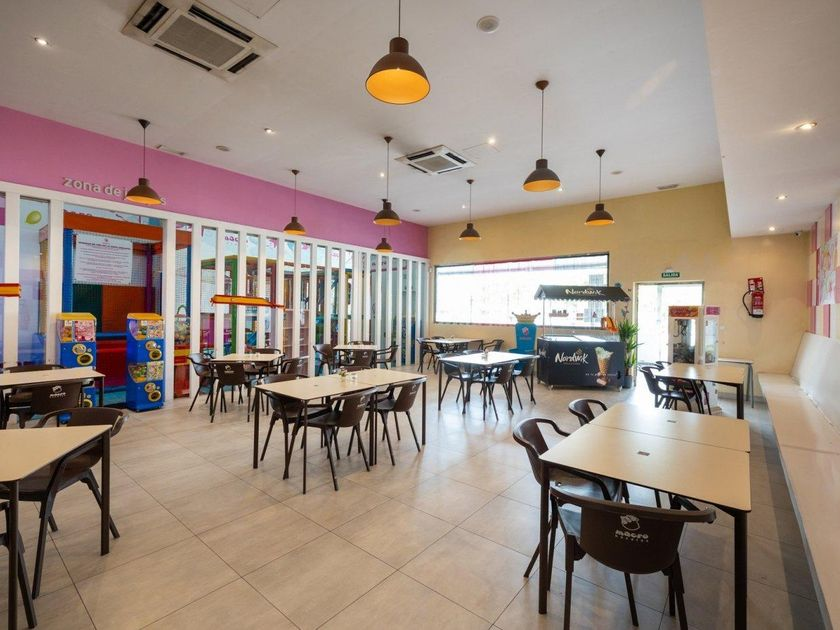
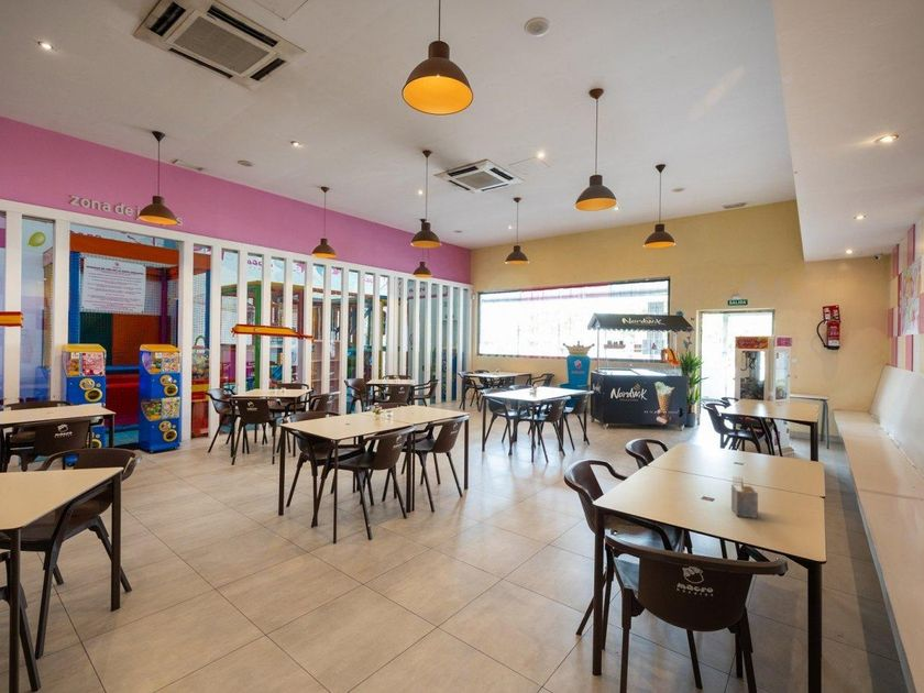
+ napkin holder (744, 496)
